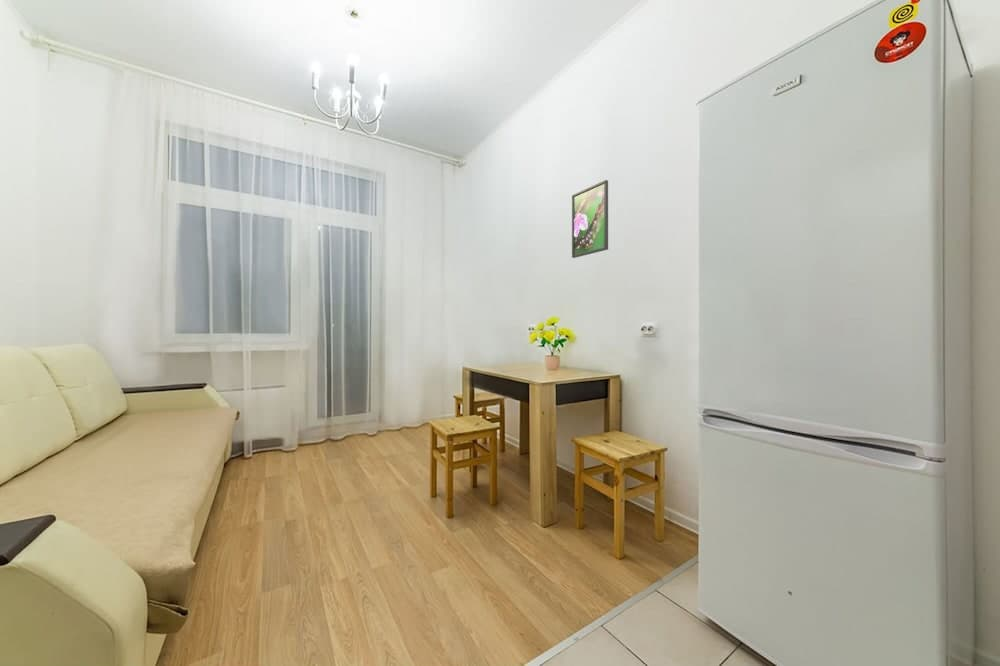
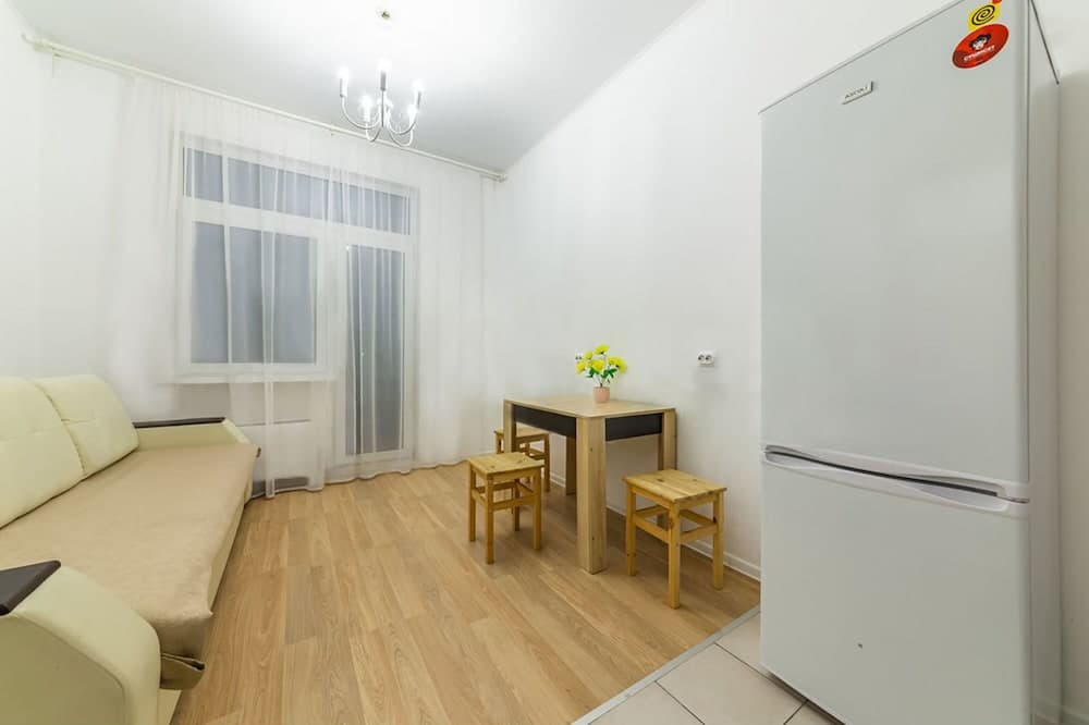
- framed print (589, 221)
